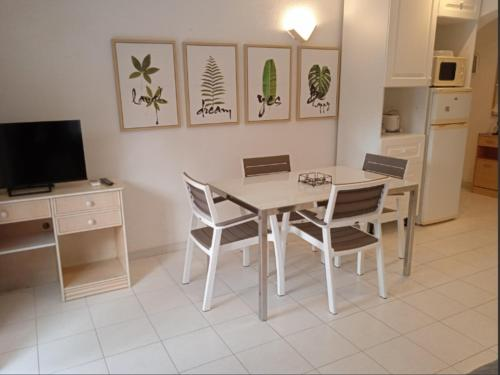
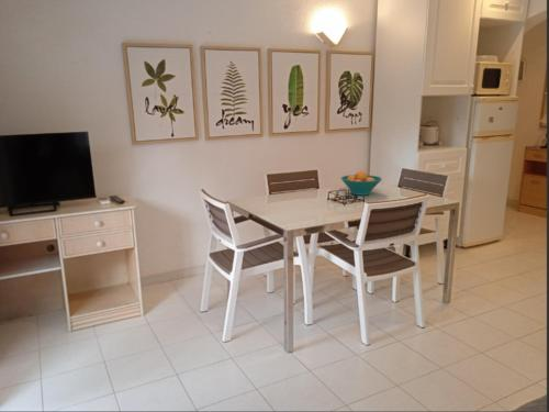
+ fruit bowl (360, 181)
